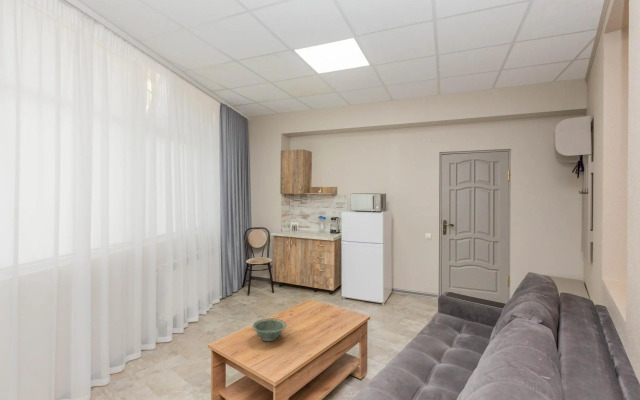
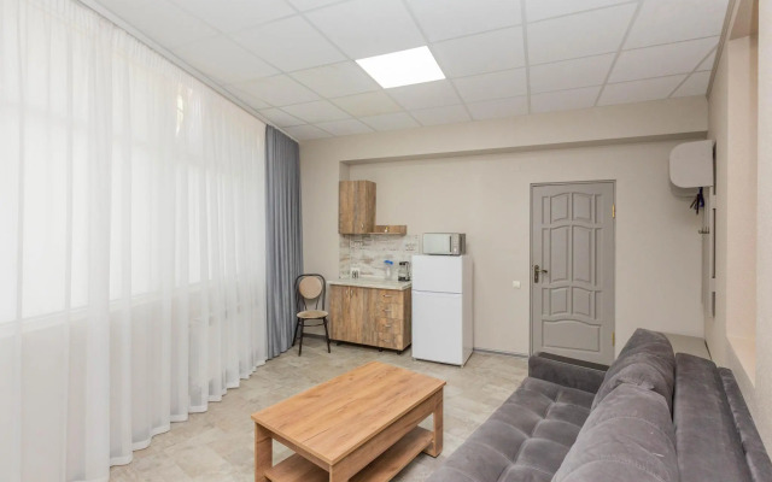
- bowl (269, 331)
